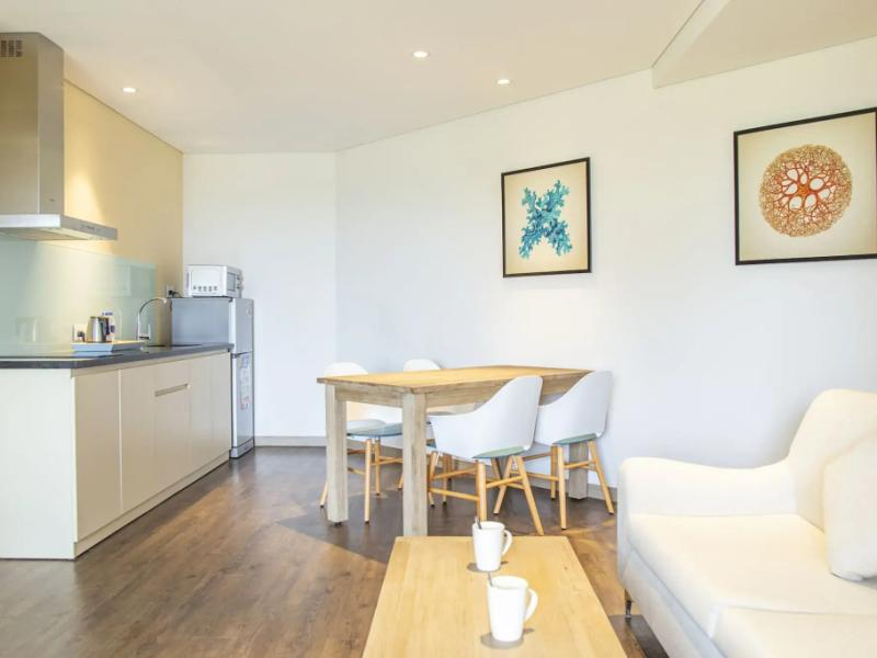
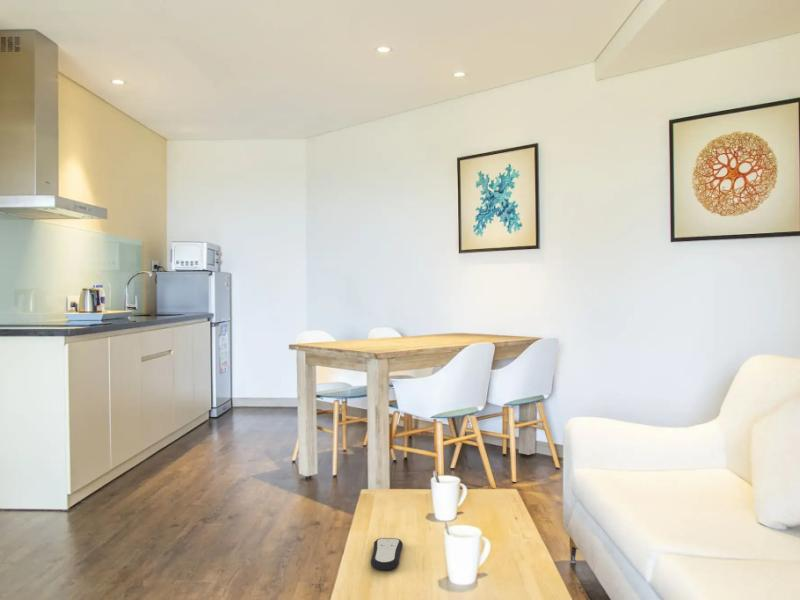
+ remote control (386, 552)
